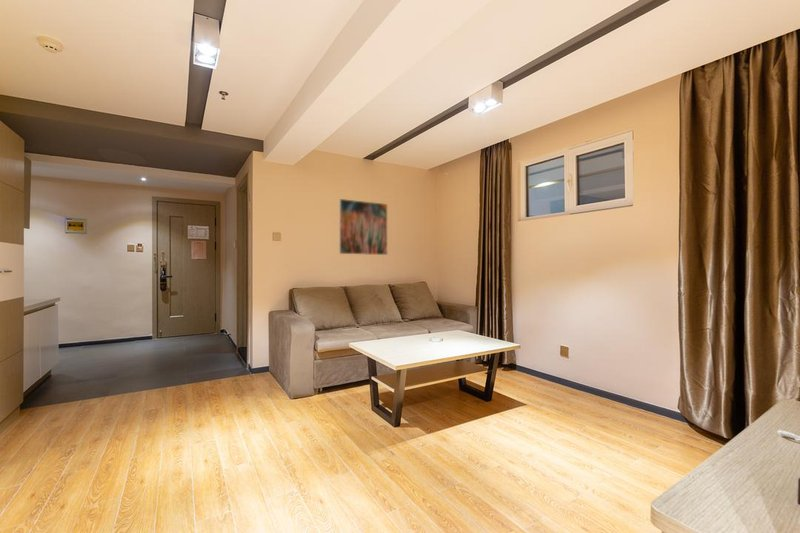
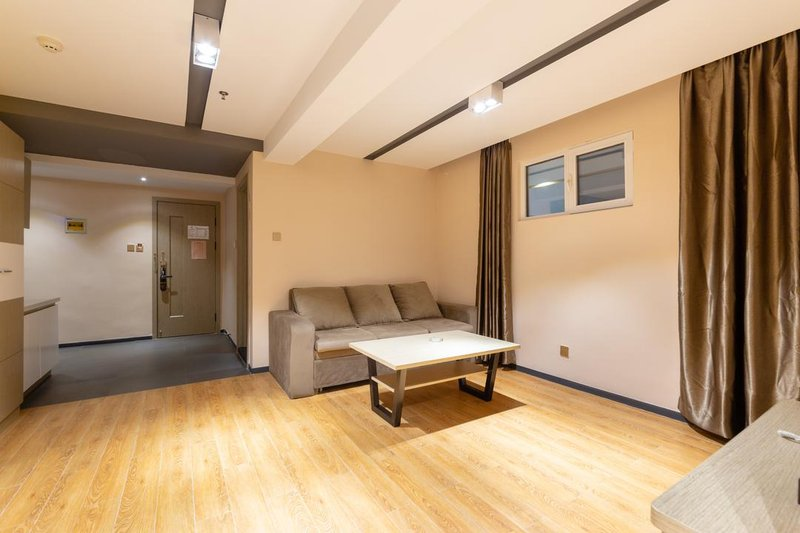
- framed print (364, 228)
